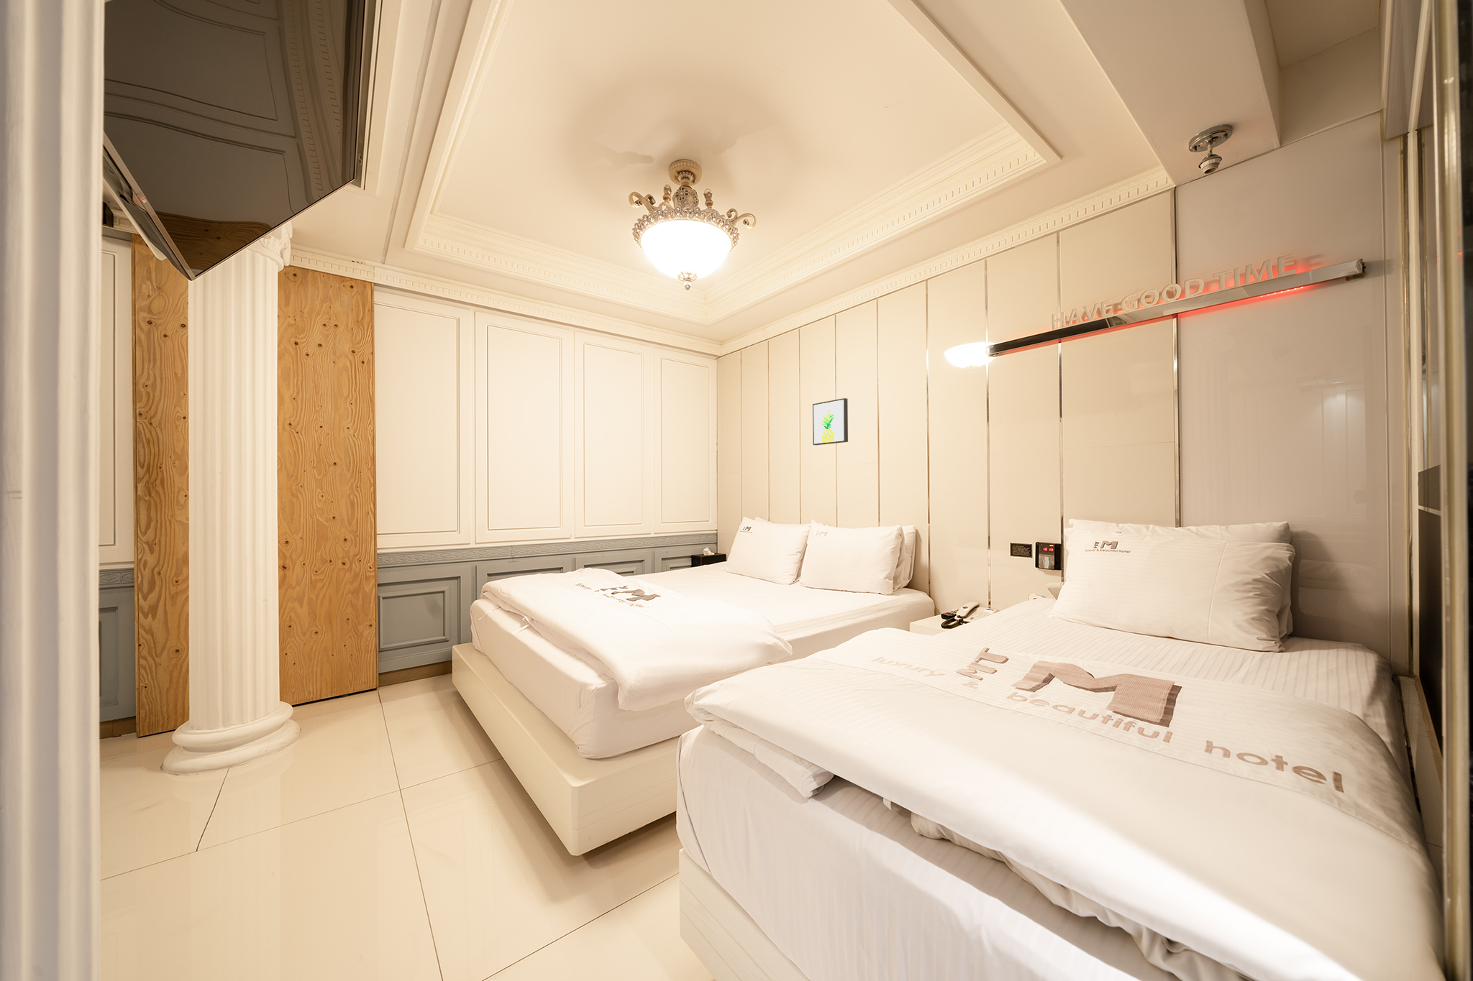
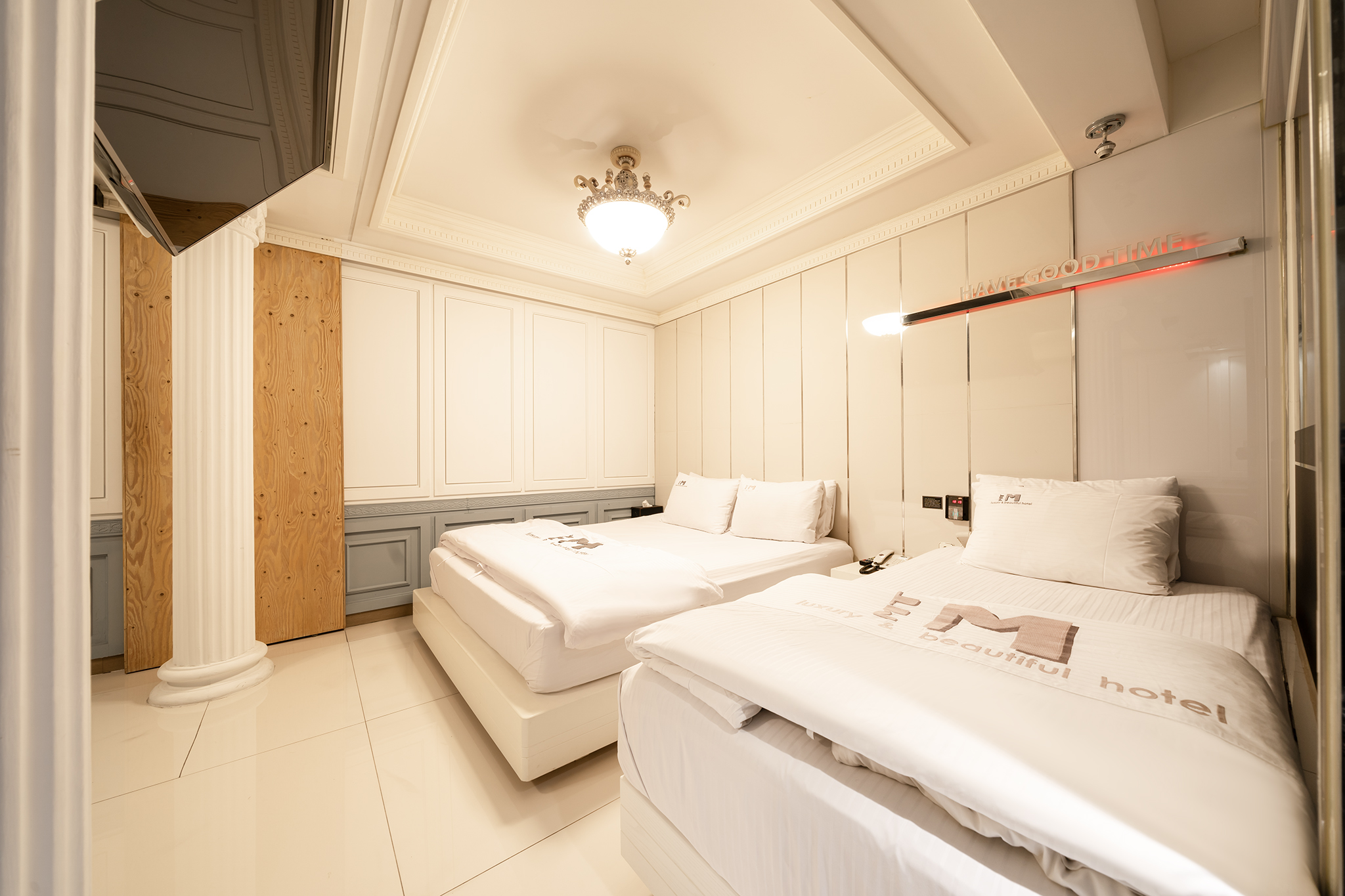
- wall art (829, 422)
